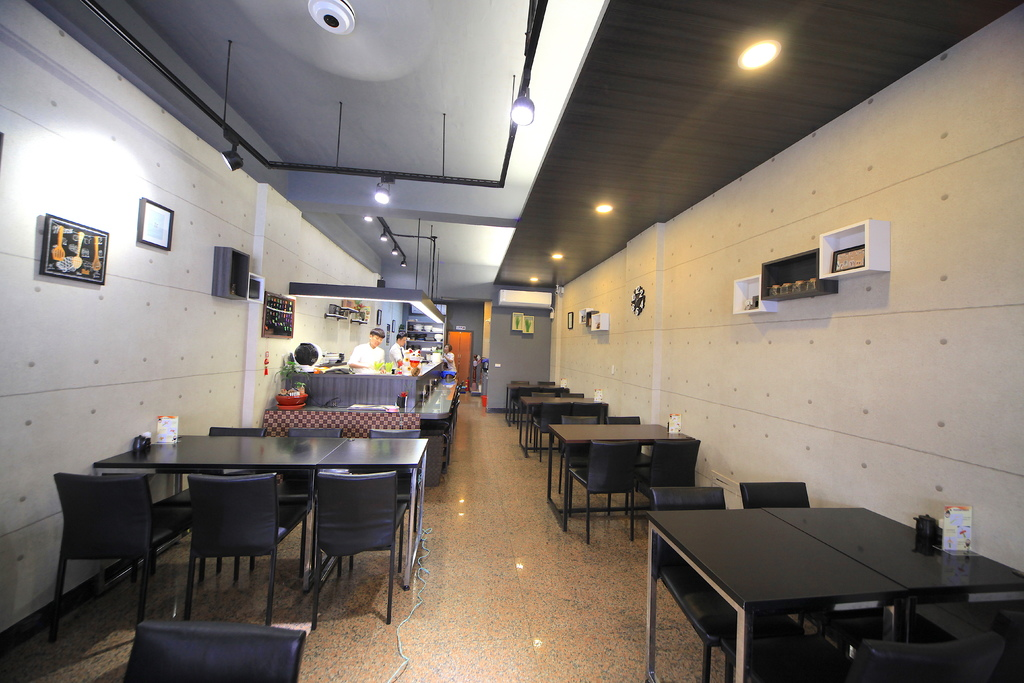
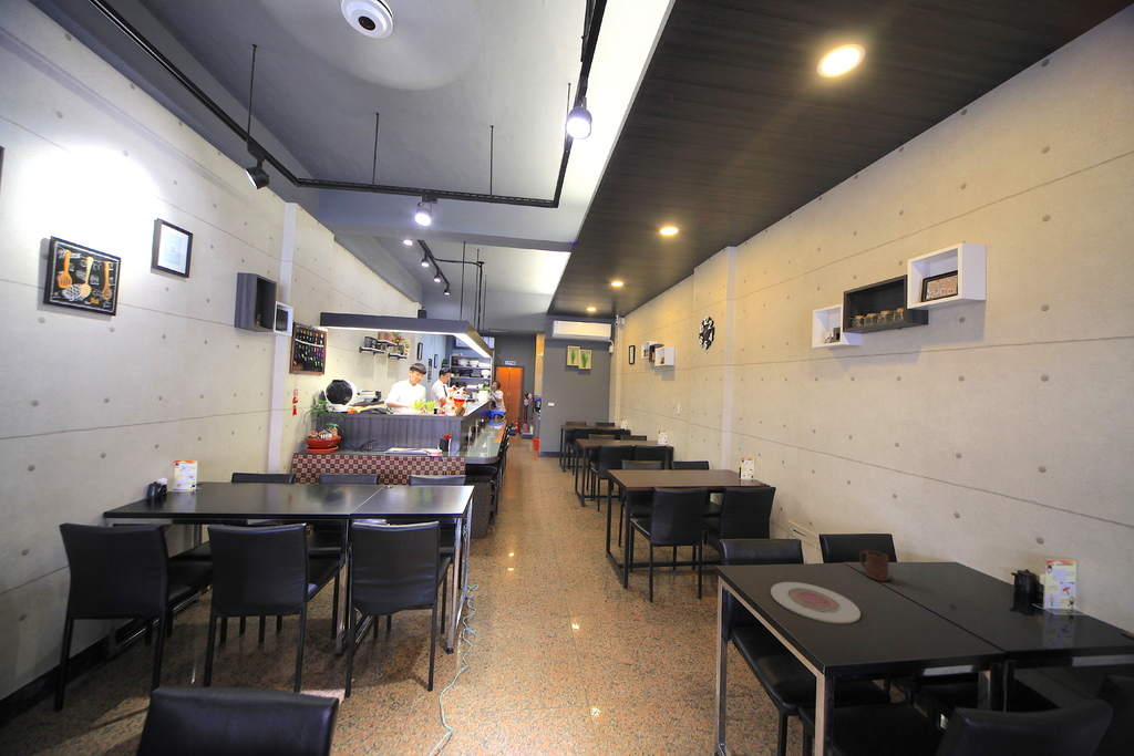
+ cup (873, 565)
+ plate (813, 600)
